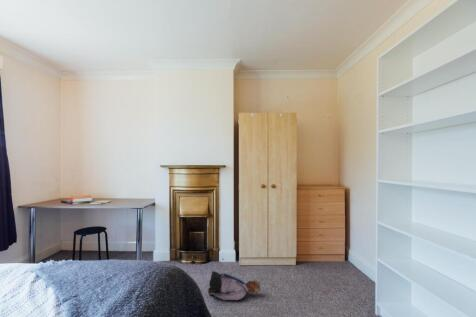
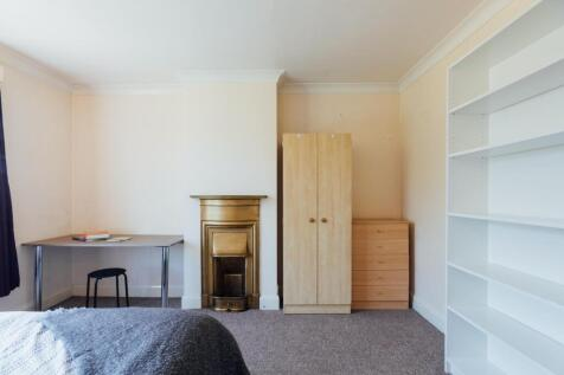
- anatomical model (234, 283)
